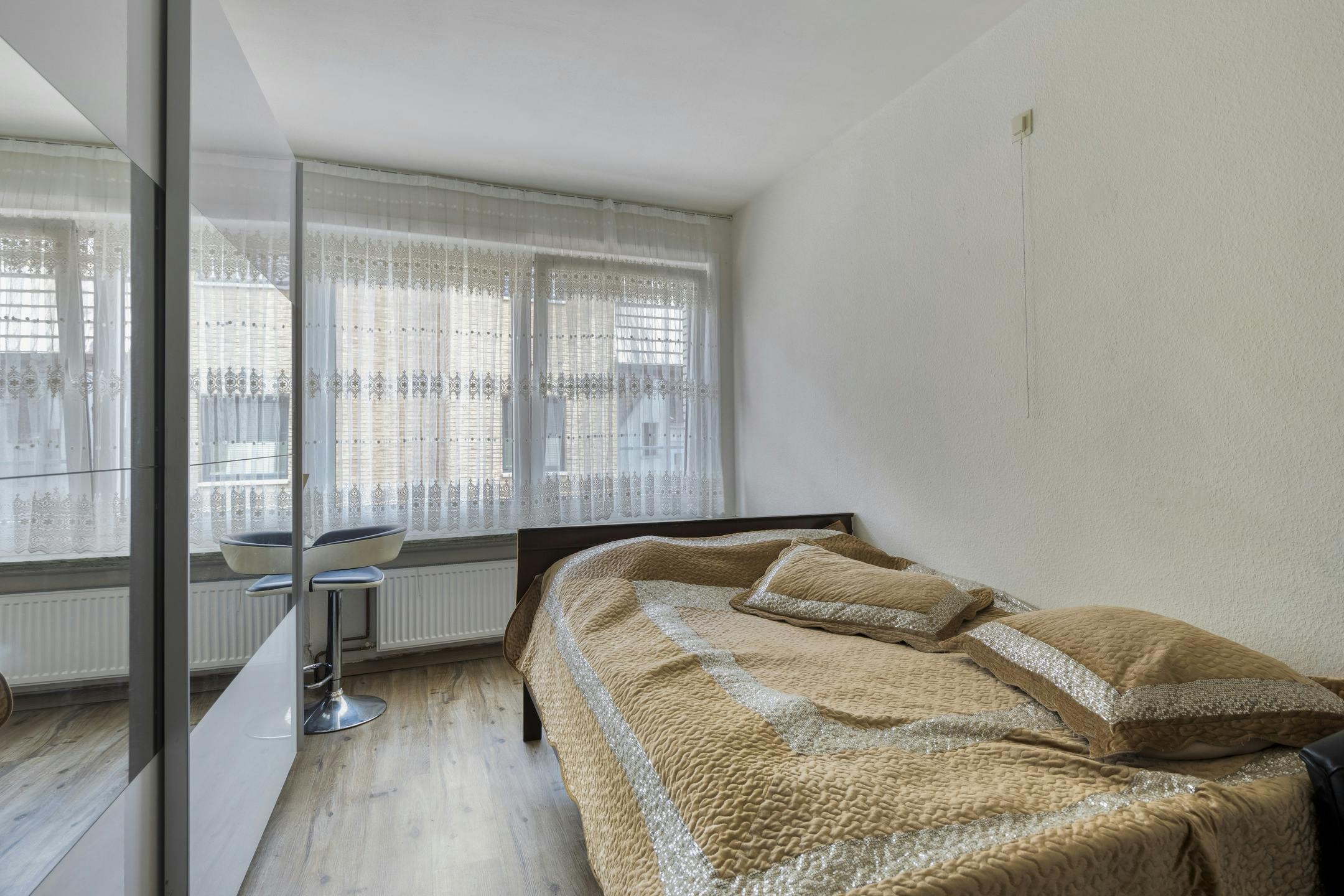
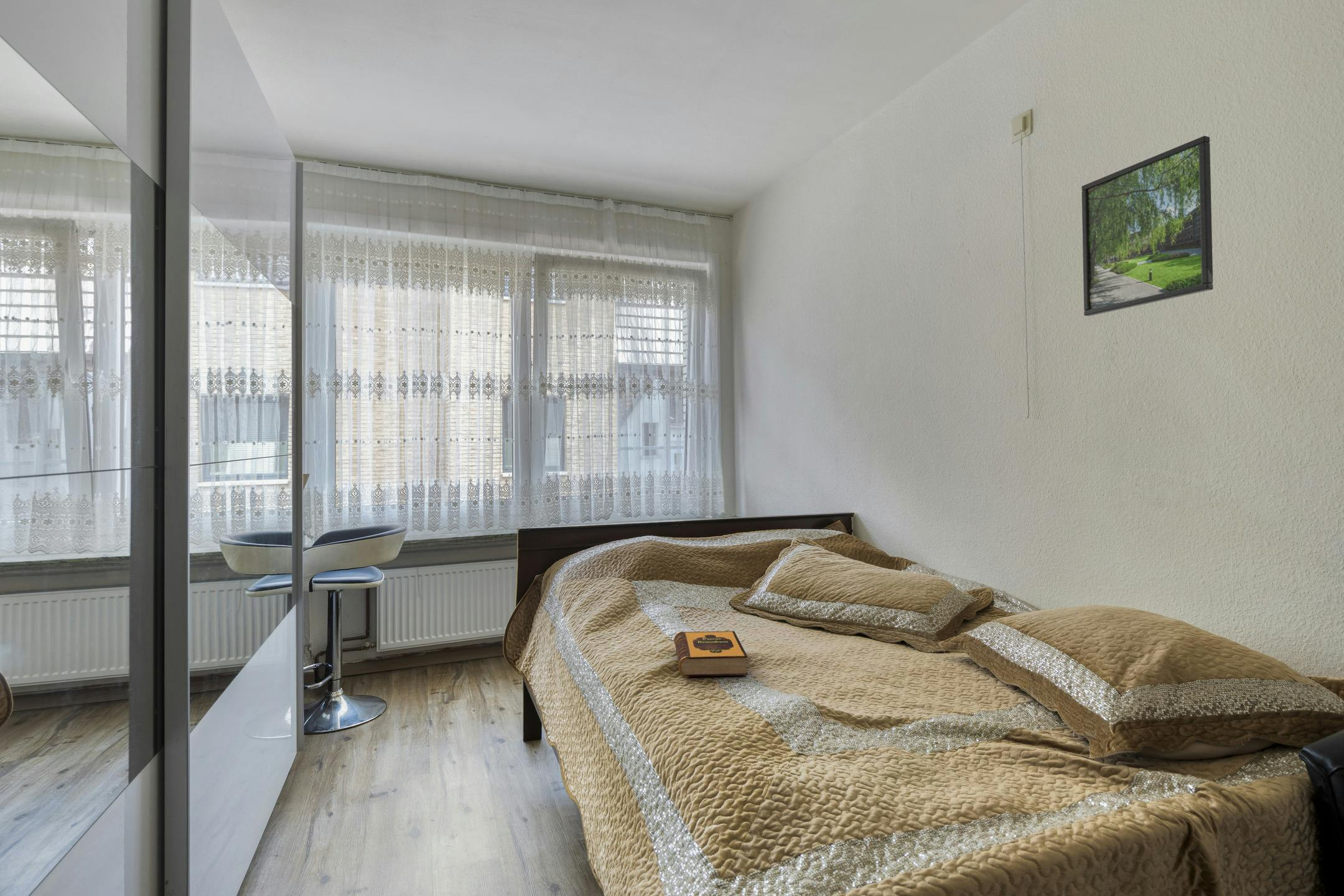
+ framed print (1142, 233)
+ hardback book (708, 652)
